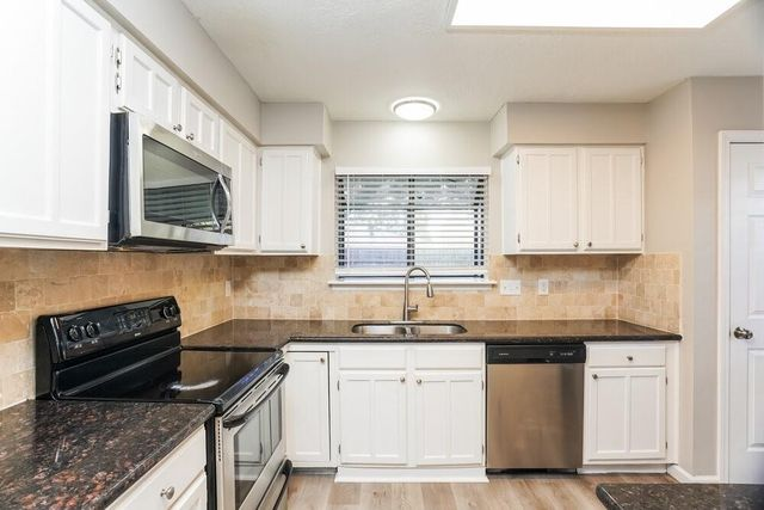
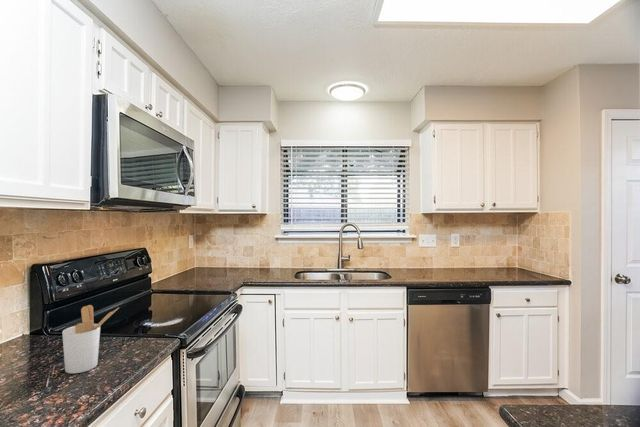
+ utensil holder (91, 337)
